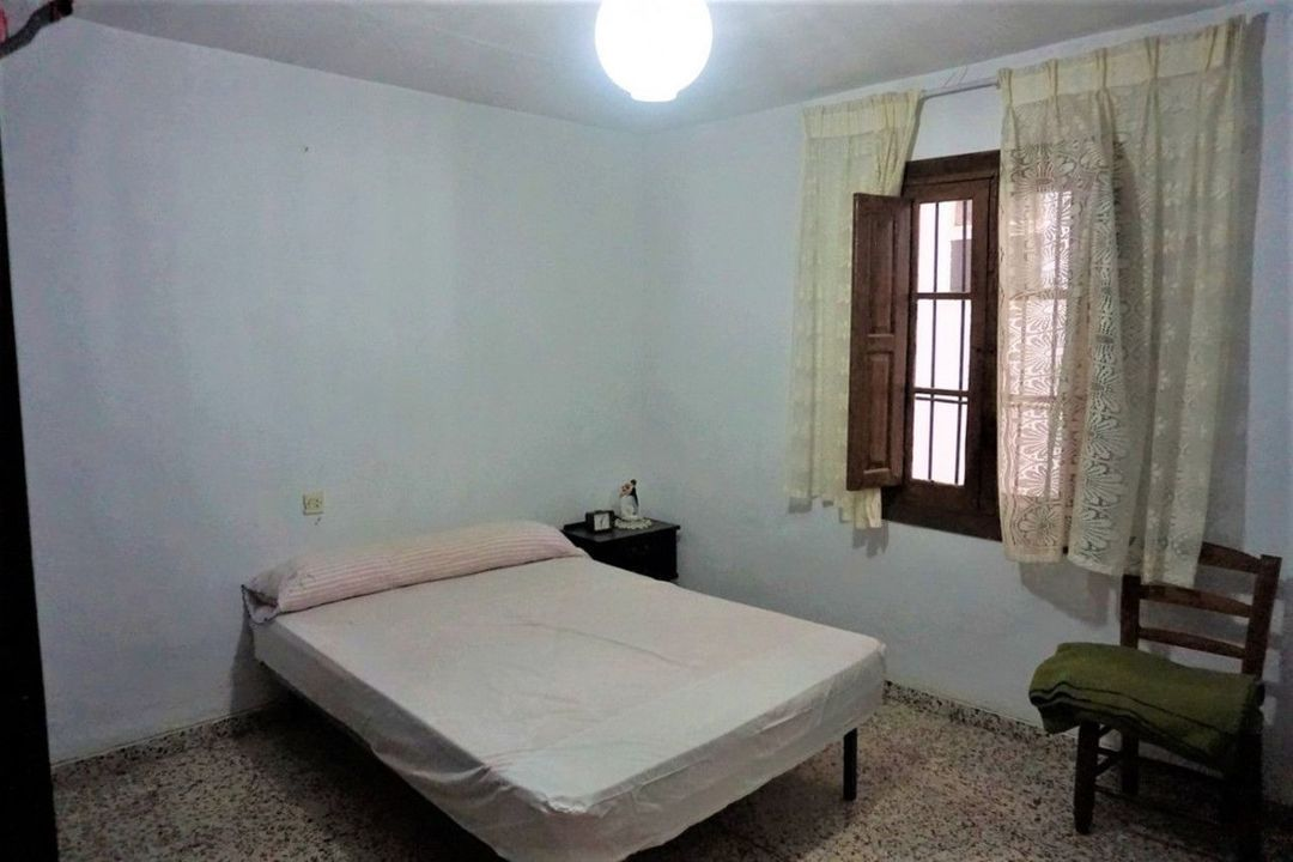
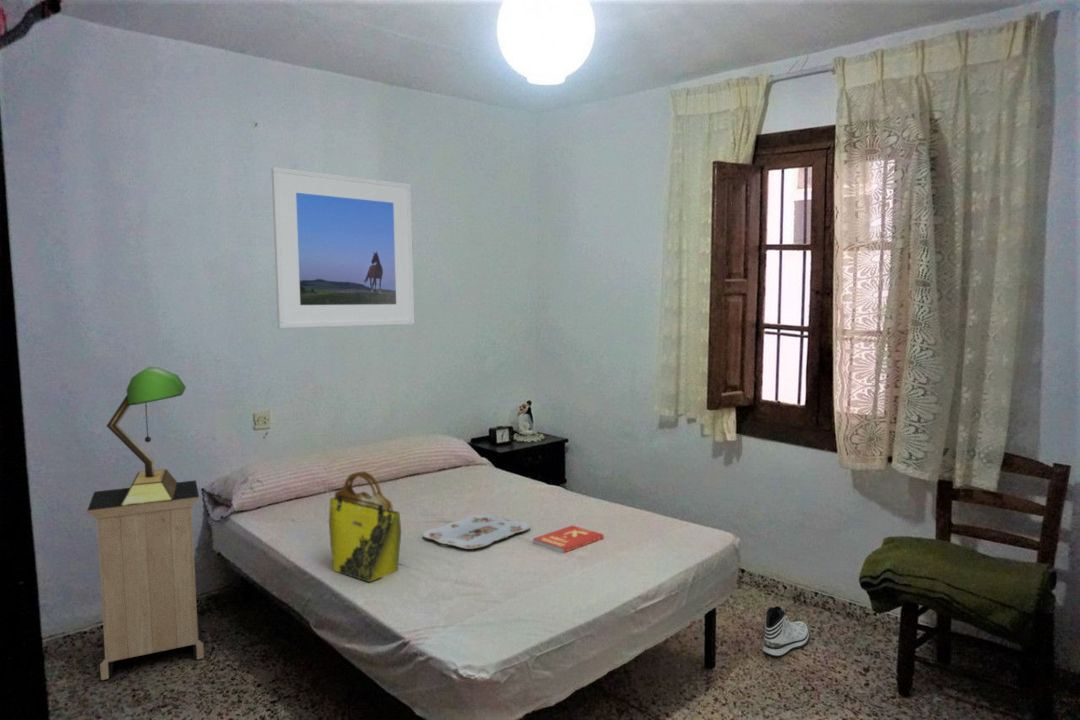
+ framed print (348, 251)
+ book (568, 538)
+ tote bag (363, 521)
+ nightstand (150, 573)
+ table lamp (147, 431)
+ sneaker (787, 624)
+ serving tray (477, 531)
